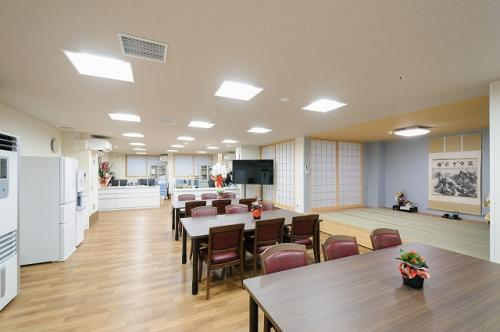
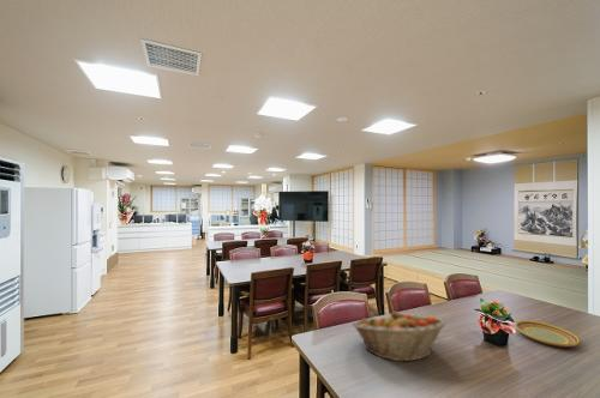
+ fruit basket (397, 330)
+ plate (545, 333)
